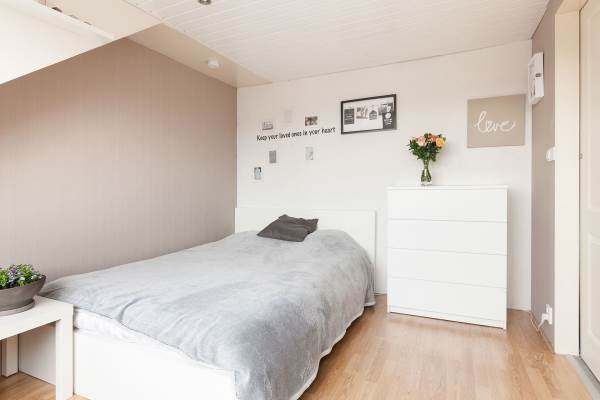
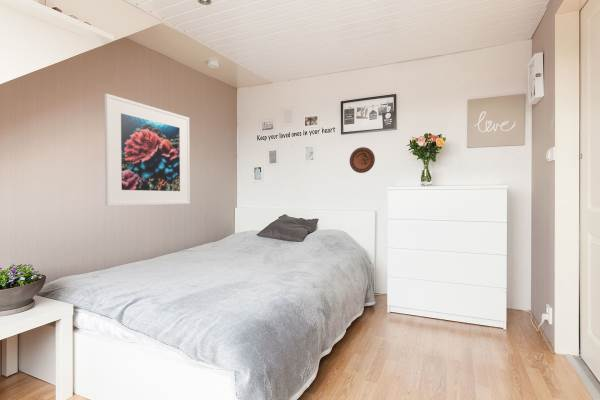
+ decorative plate (362, 160)
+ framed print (152, 155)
